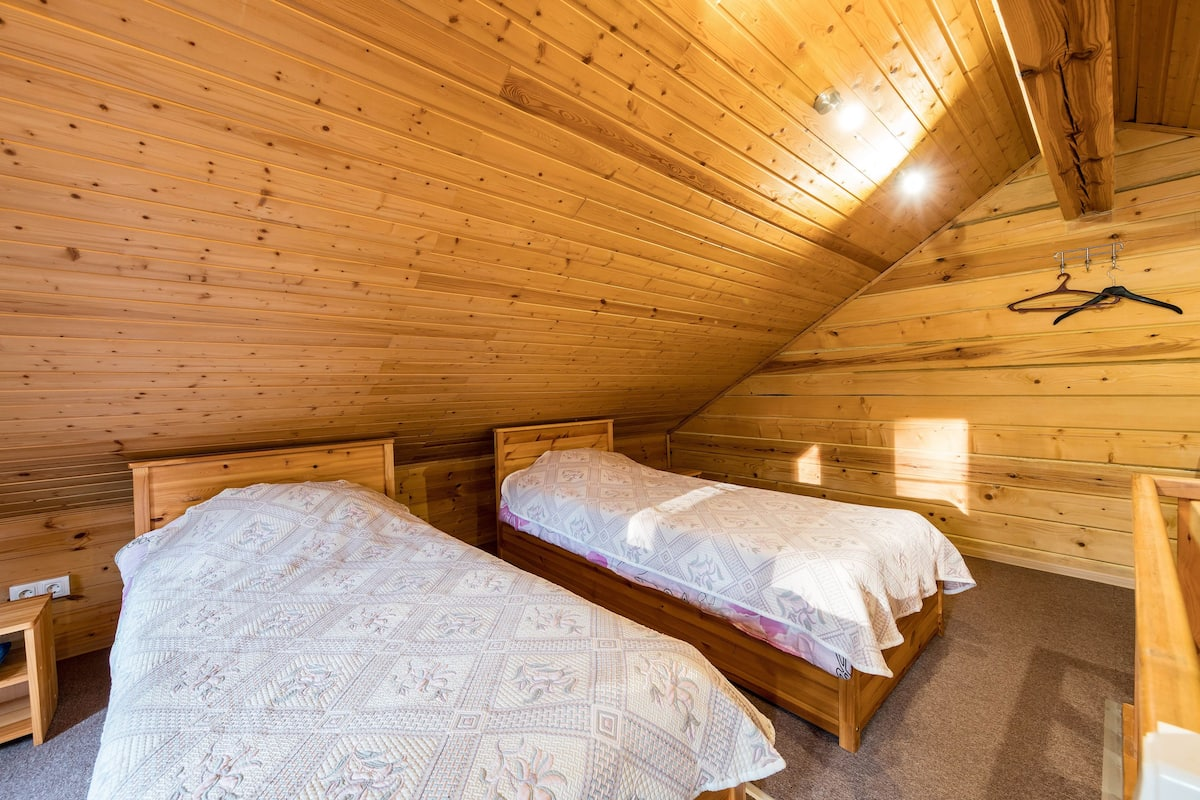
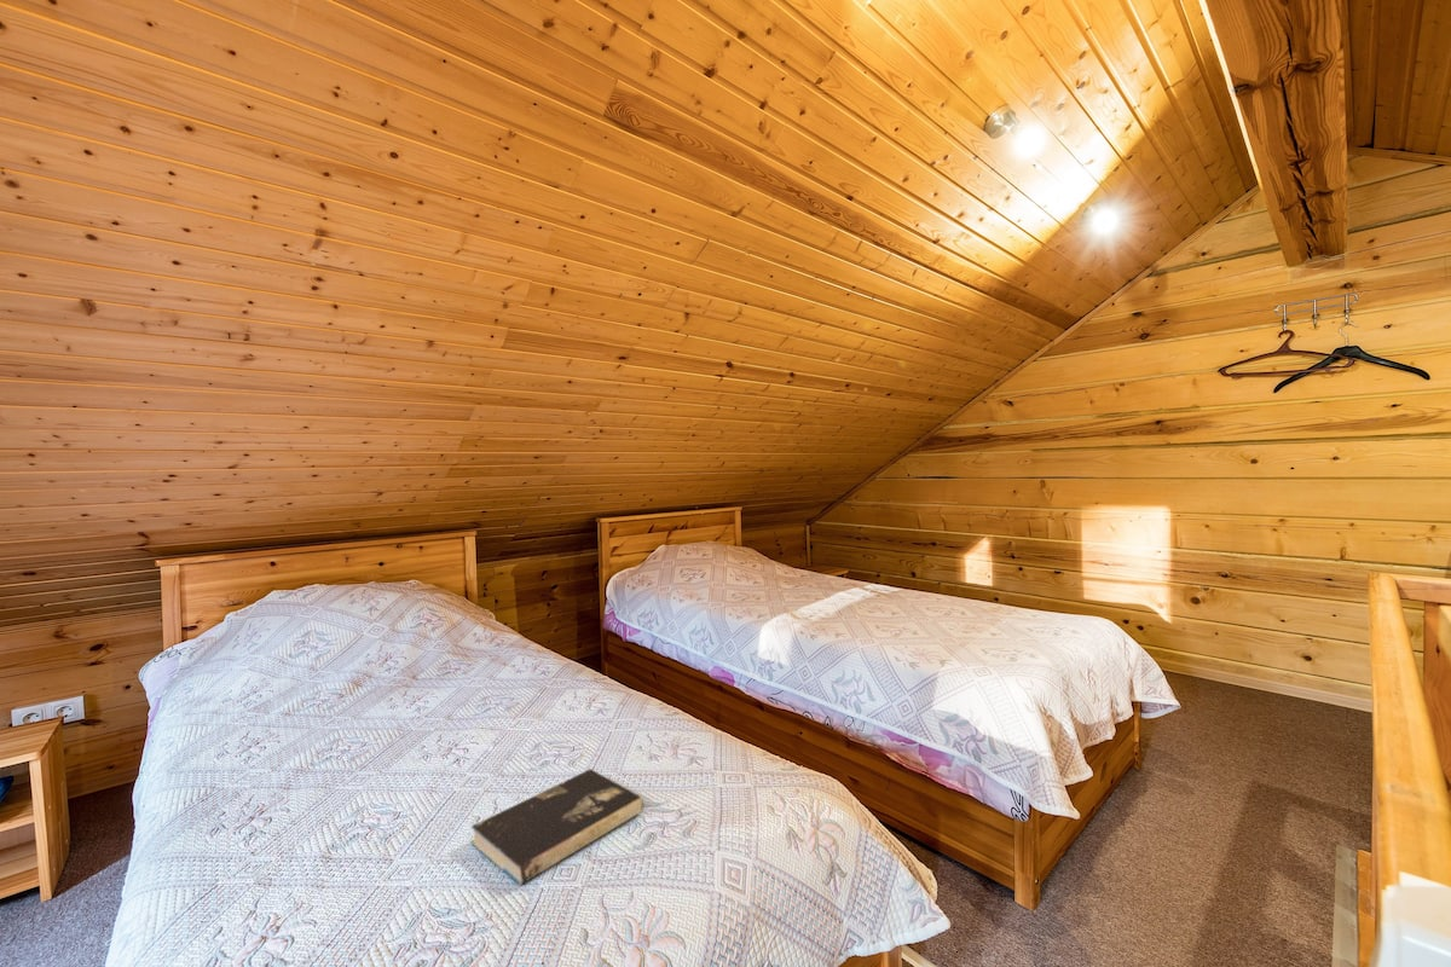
+ book (560, 820)
